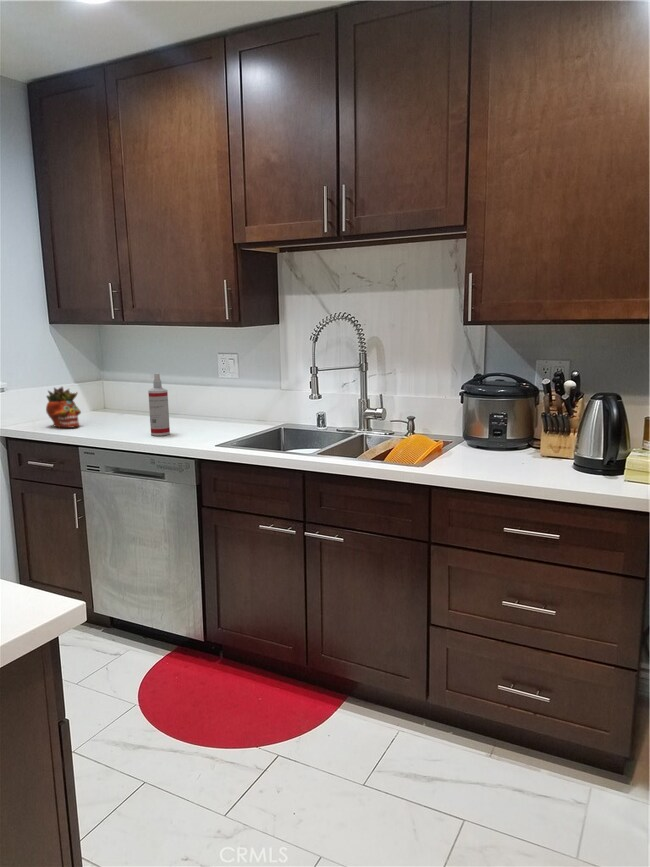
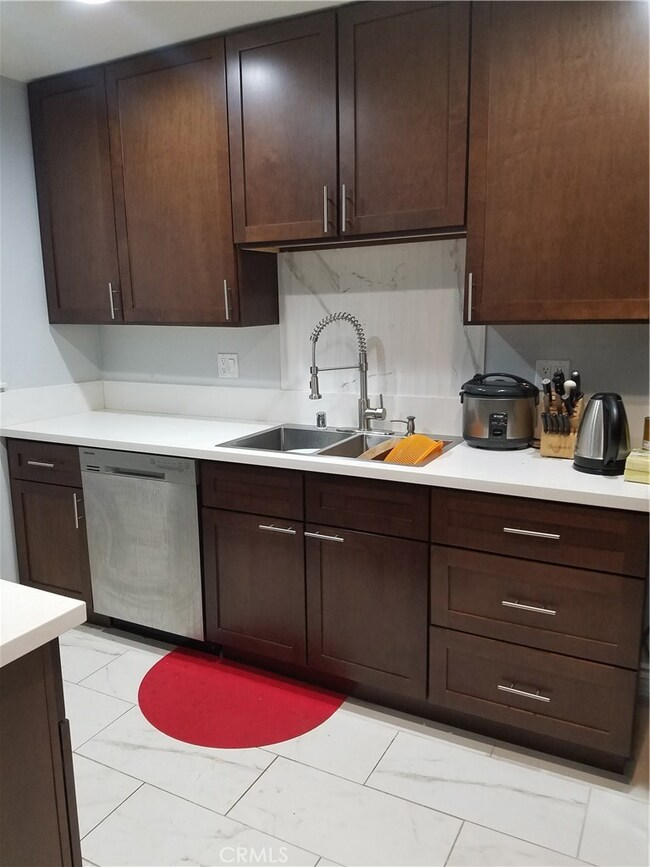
- succulent planter (64, 406)
- spray bottle (158, 404)
